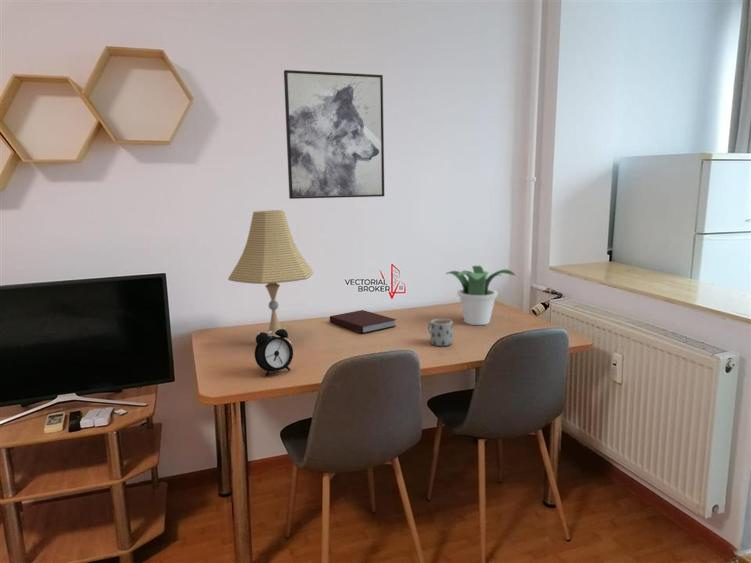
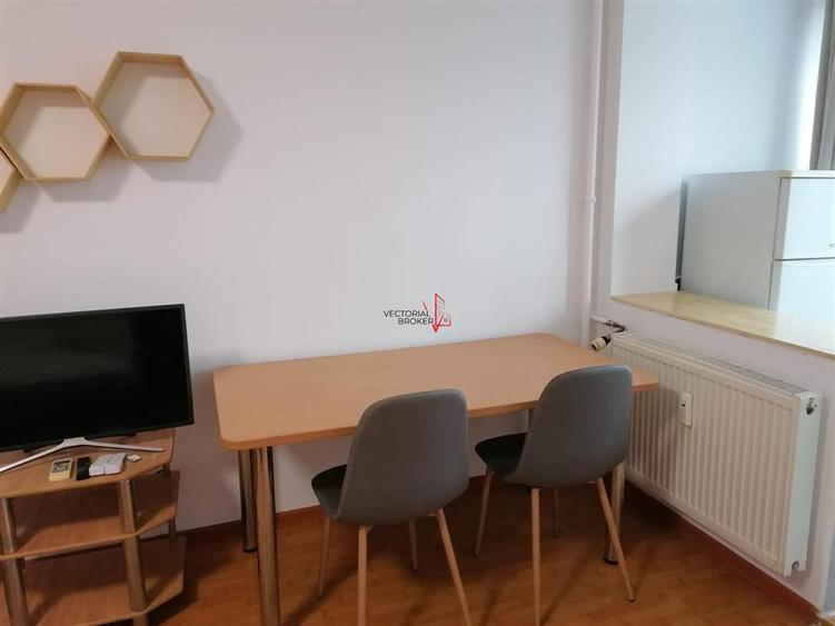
- alarm clock (274, 351)
- desk lamp (272, 278)
- notebook (362, 320)
- wall art (336, 136)
- mug (438, 331)
- potted plant (478, 296)
